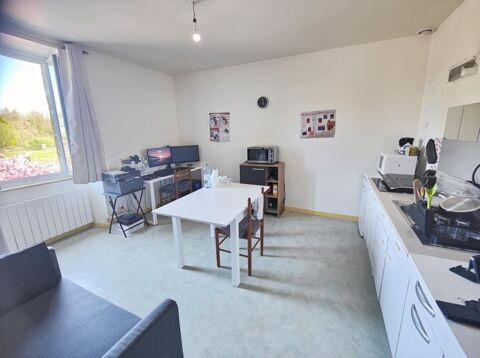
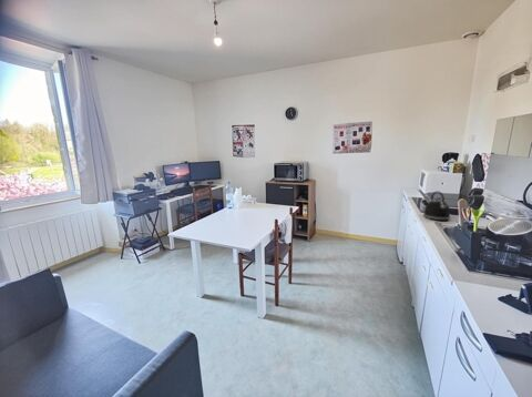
+ kettle (437, 204)
